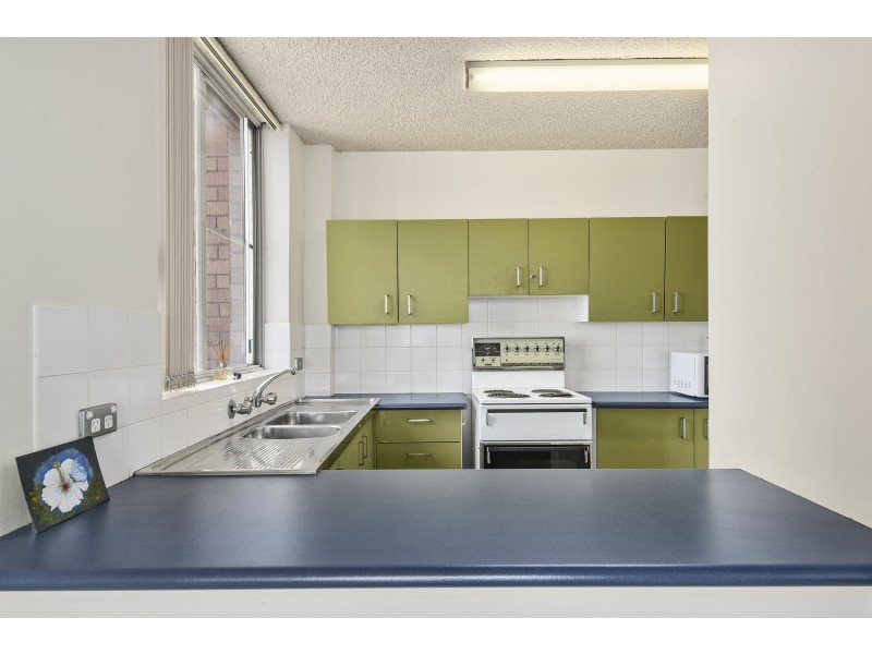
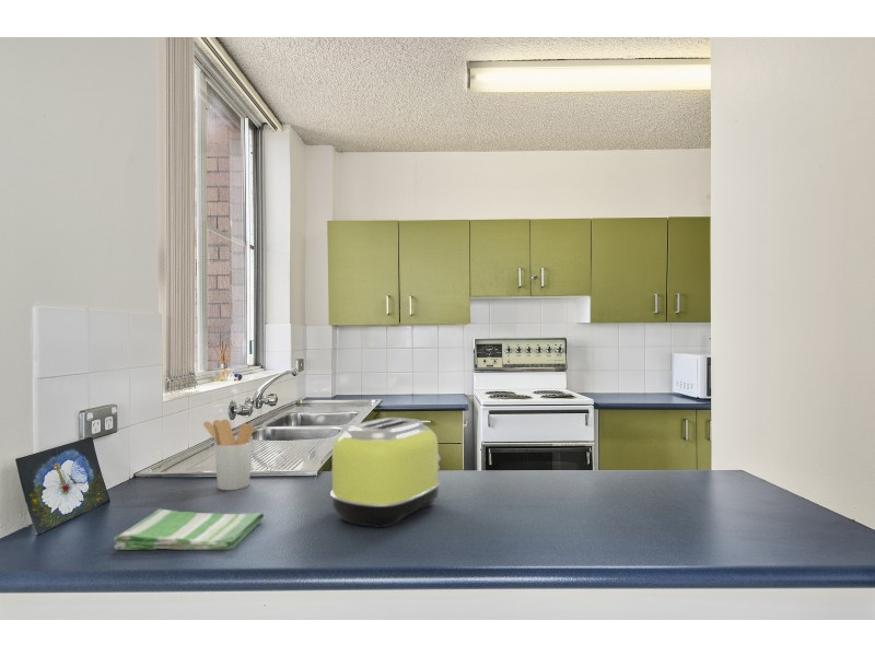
+ toaster (389, 466)
+ utensil holder (228, 452)
+ dish towel (192, 527)
